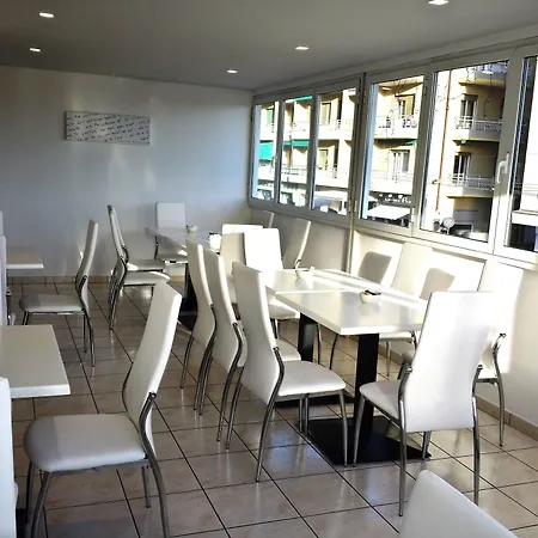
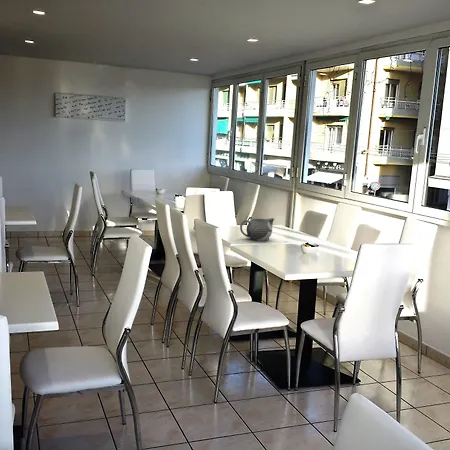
+ teapot (257, 228)
